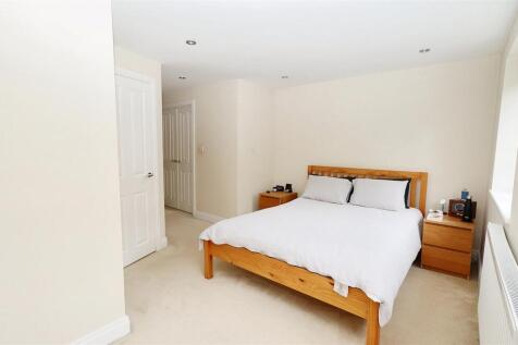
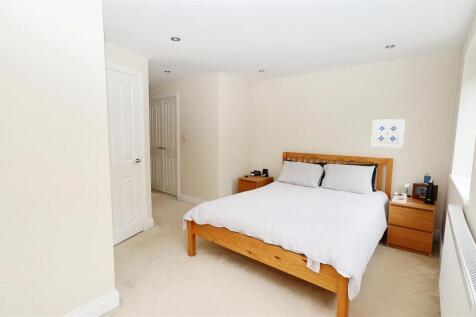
+ wall art (387, 133)
